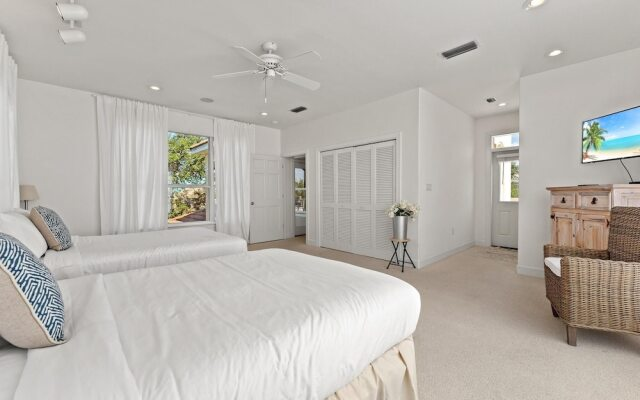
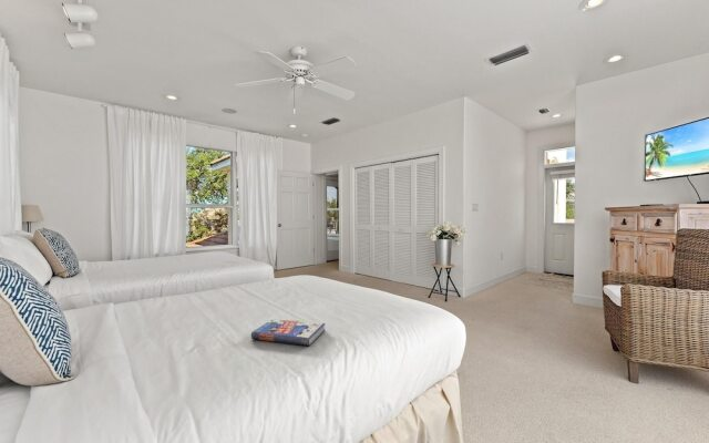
+ book (289, 331)
